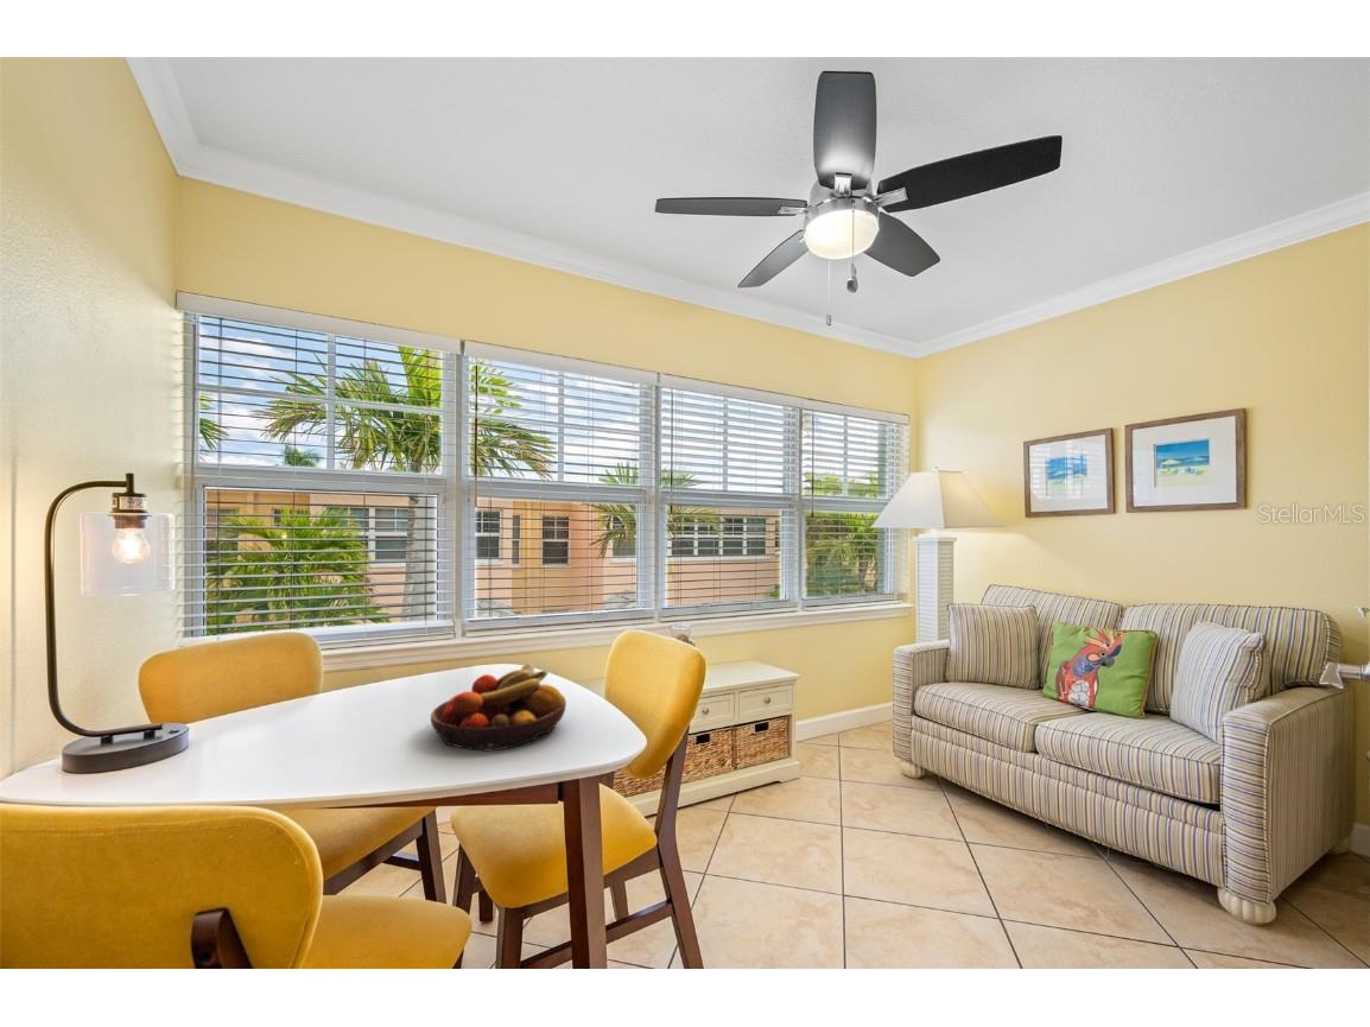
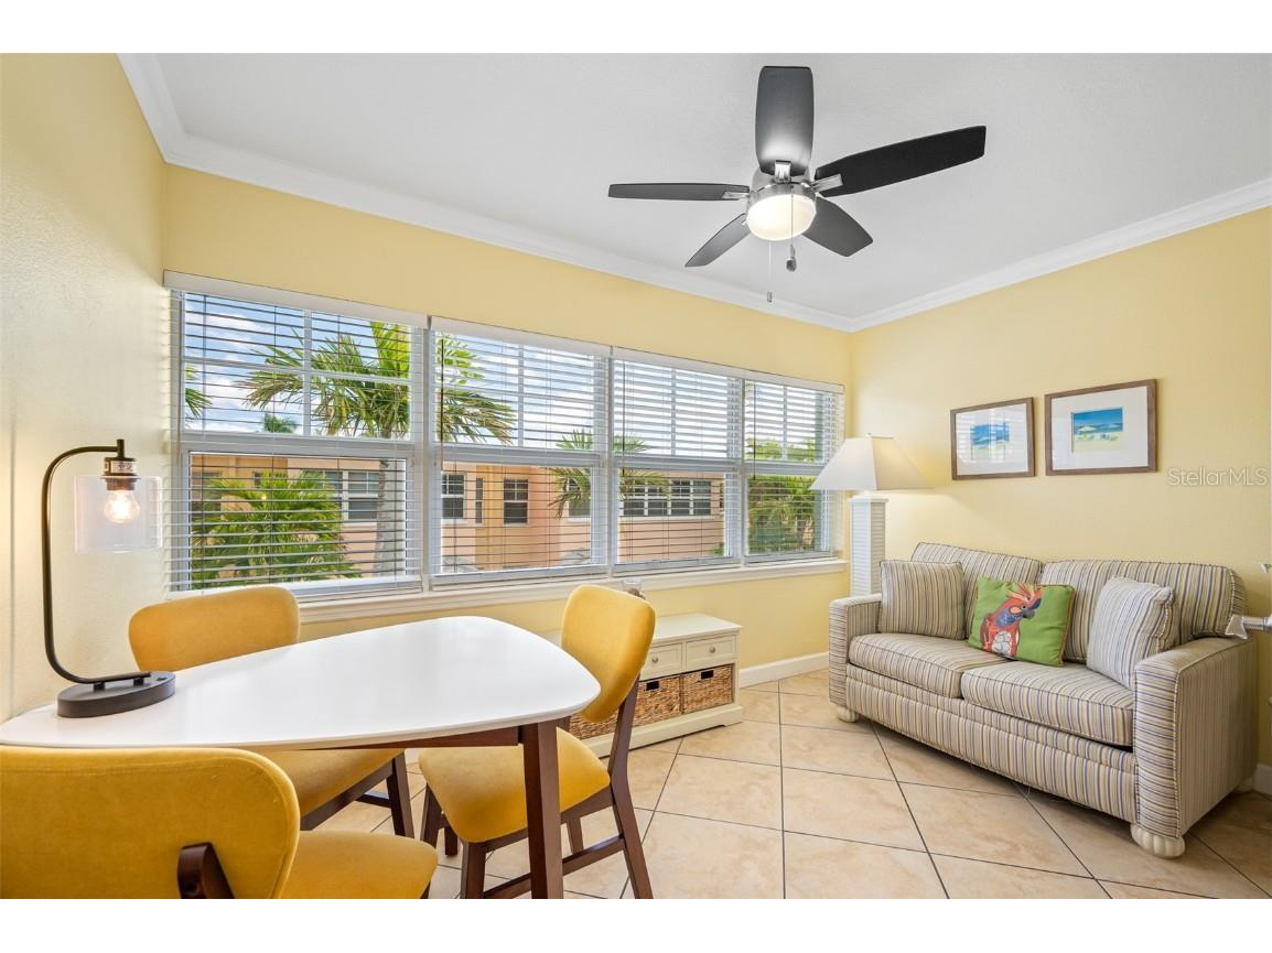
- fruit bowl (500, 699)
